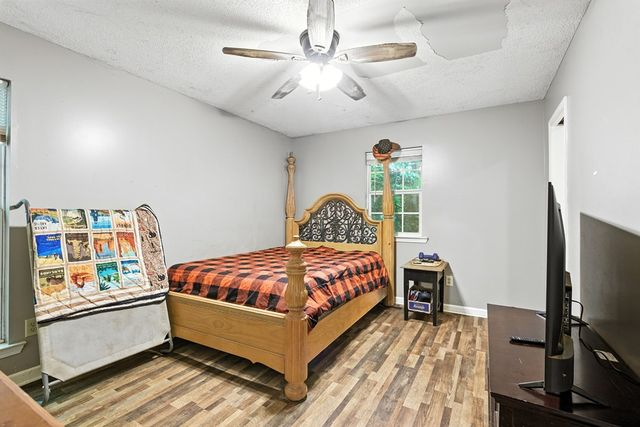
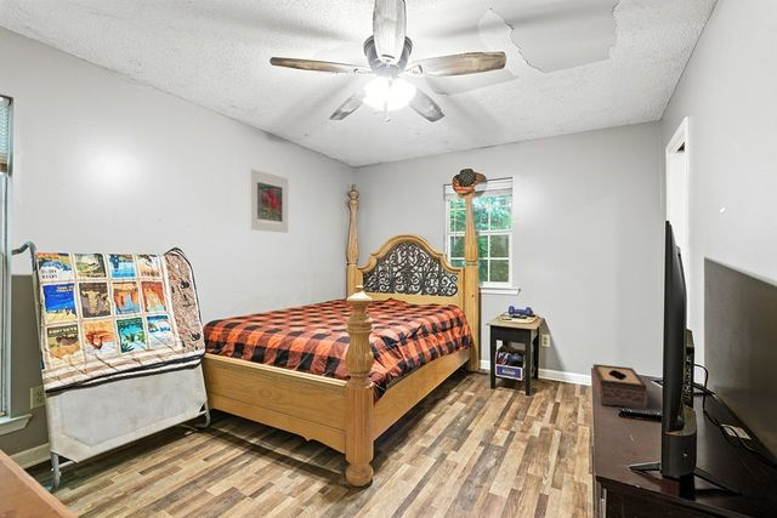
+ tissue box (617, 385)
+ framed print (270, 203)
